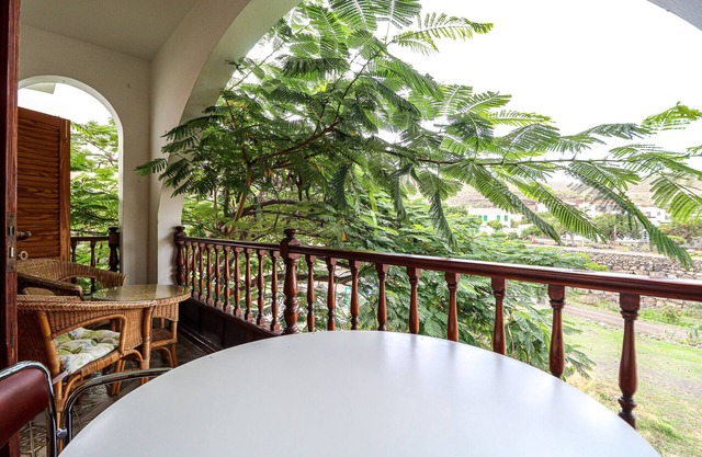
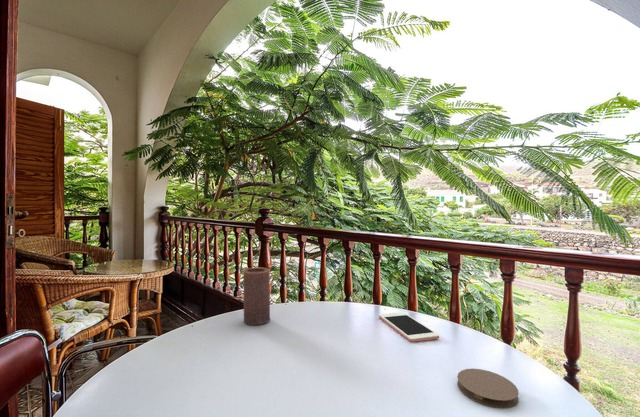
+ cell phone (406, 325)
+ coaster (486, 386)
+ candle (256, 295)
